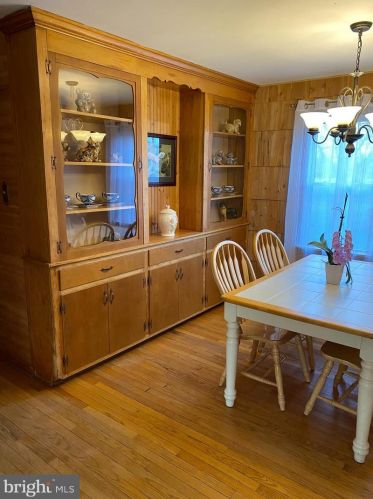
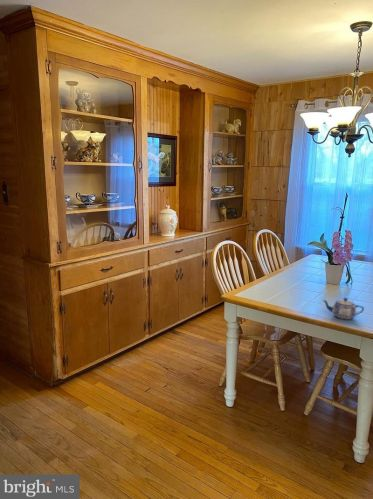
+ teapot (342, 307)
